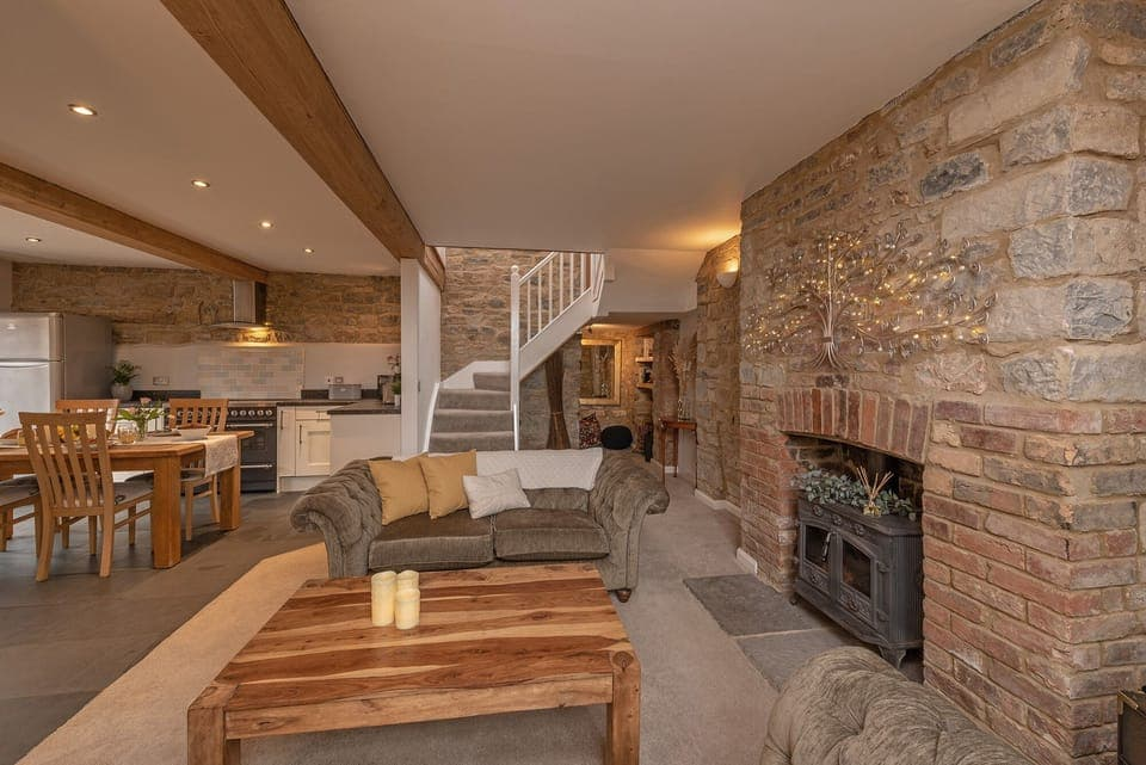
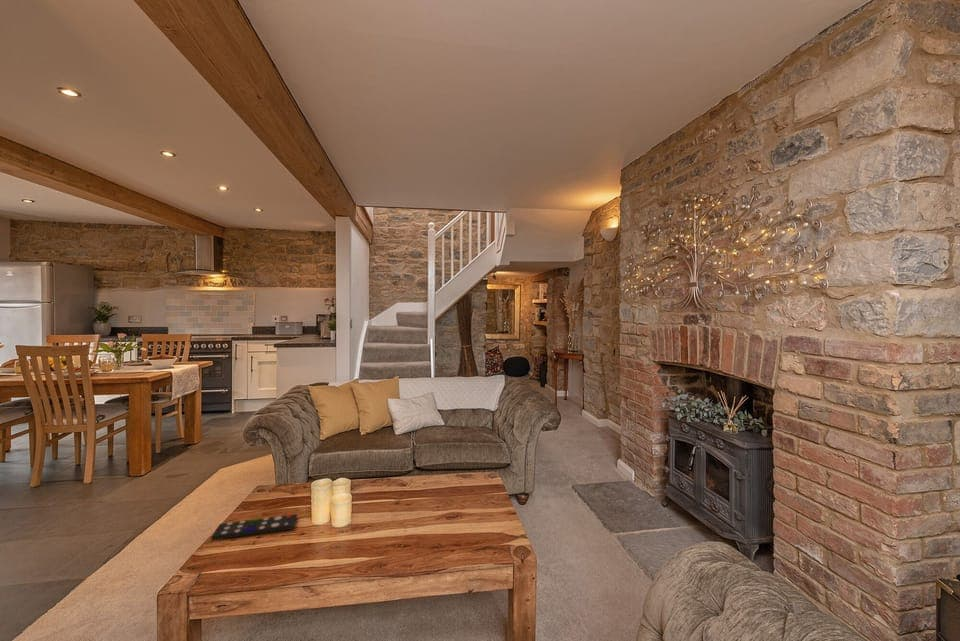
+ remote control (256, 525)
